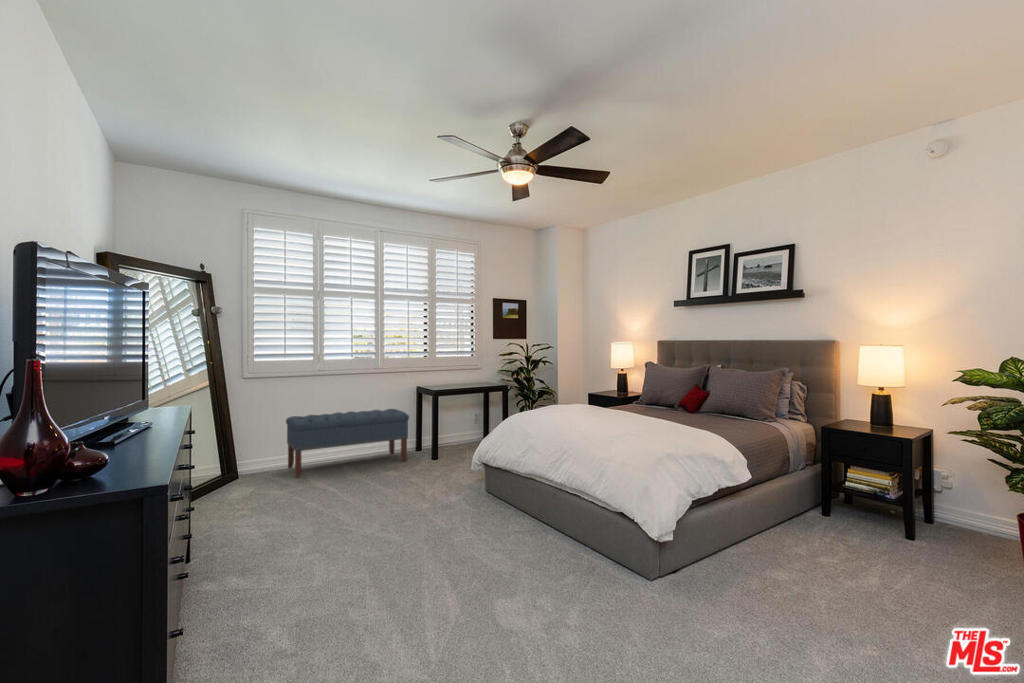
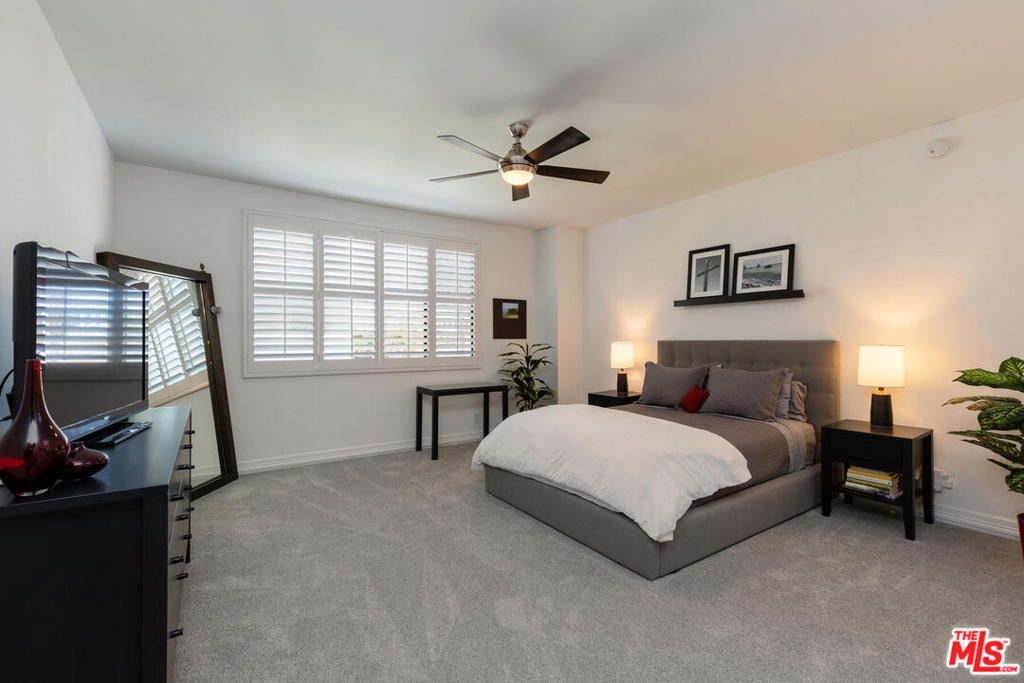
- bench (349, 438)
